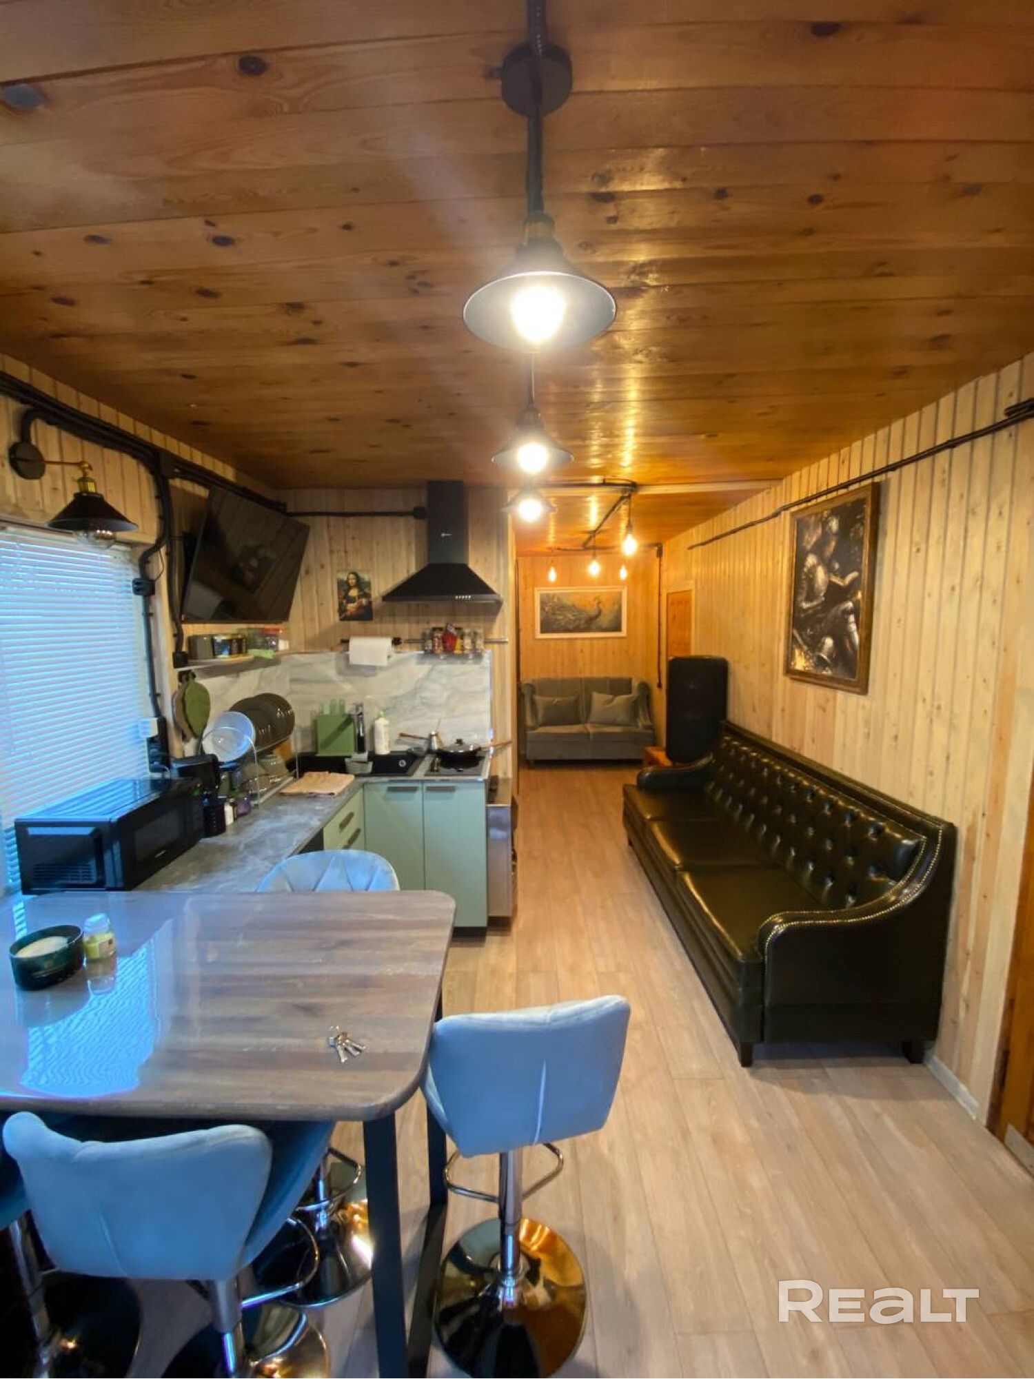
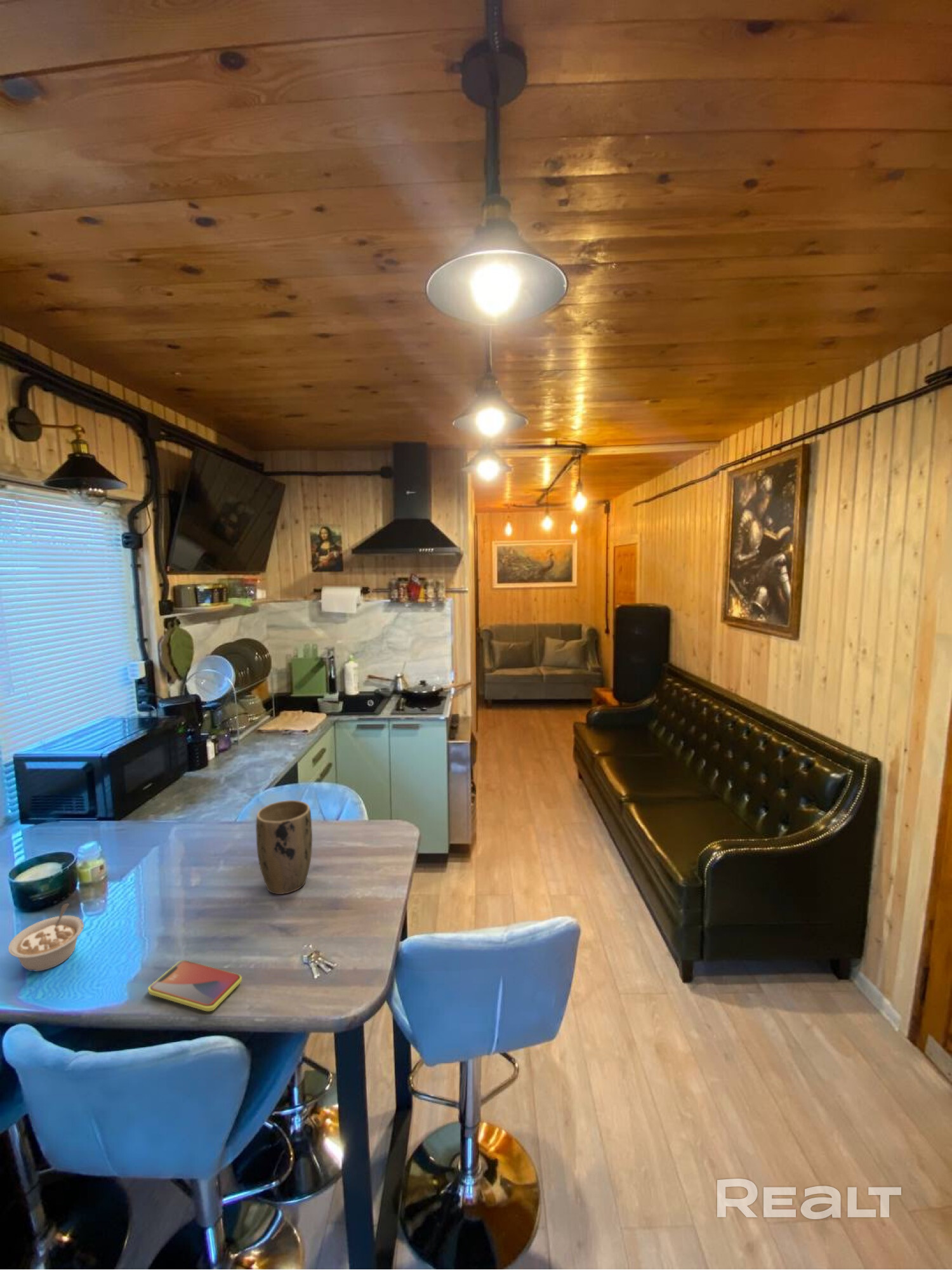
+ legume (47, 942)
+ smartphone (195, 984)
+ plant pot (285, 847)
